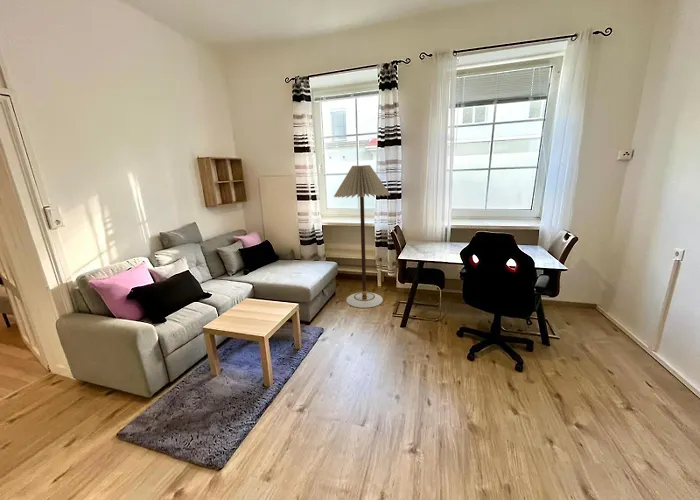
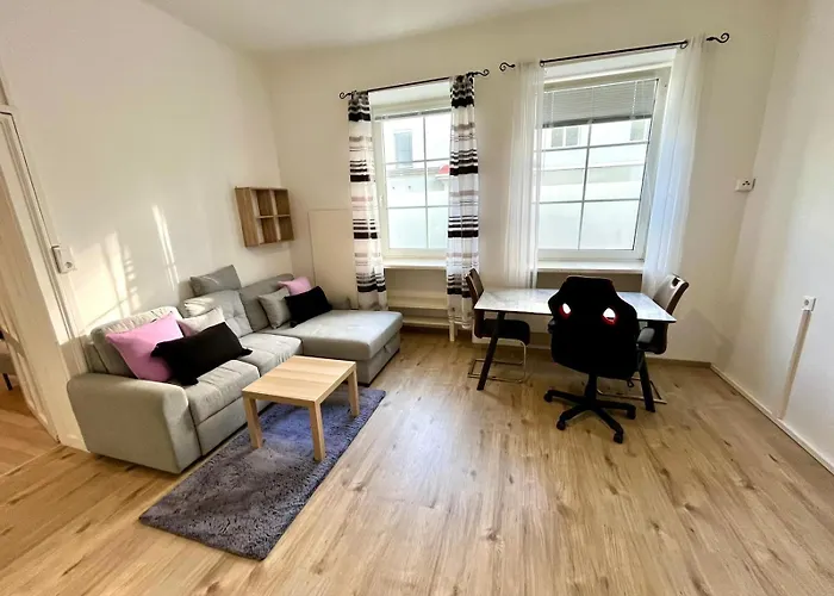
- floor lamp (362, 236)
